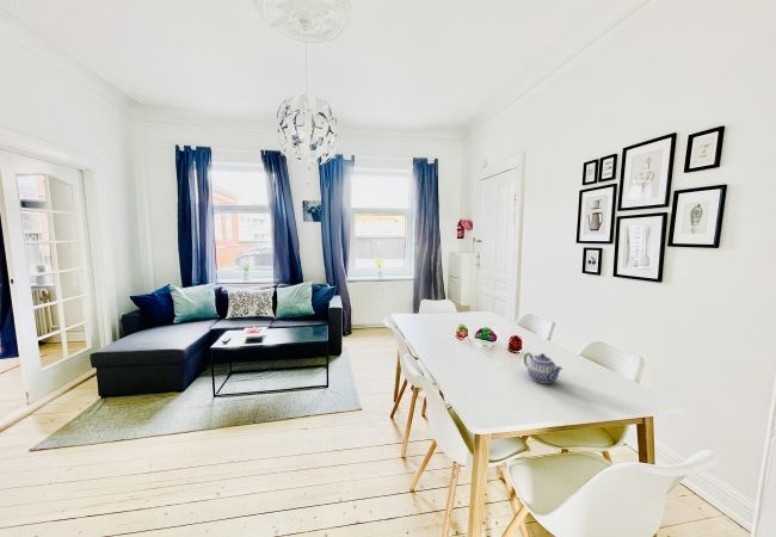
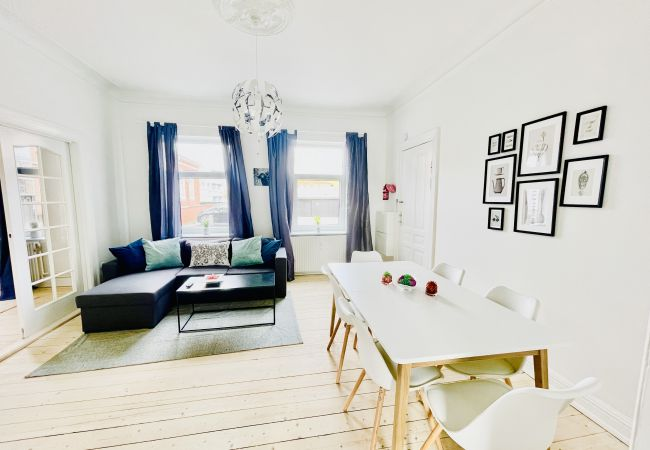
- teapot (542, 366)
